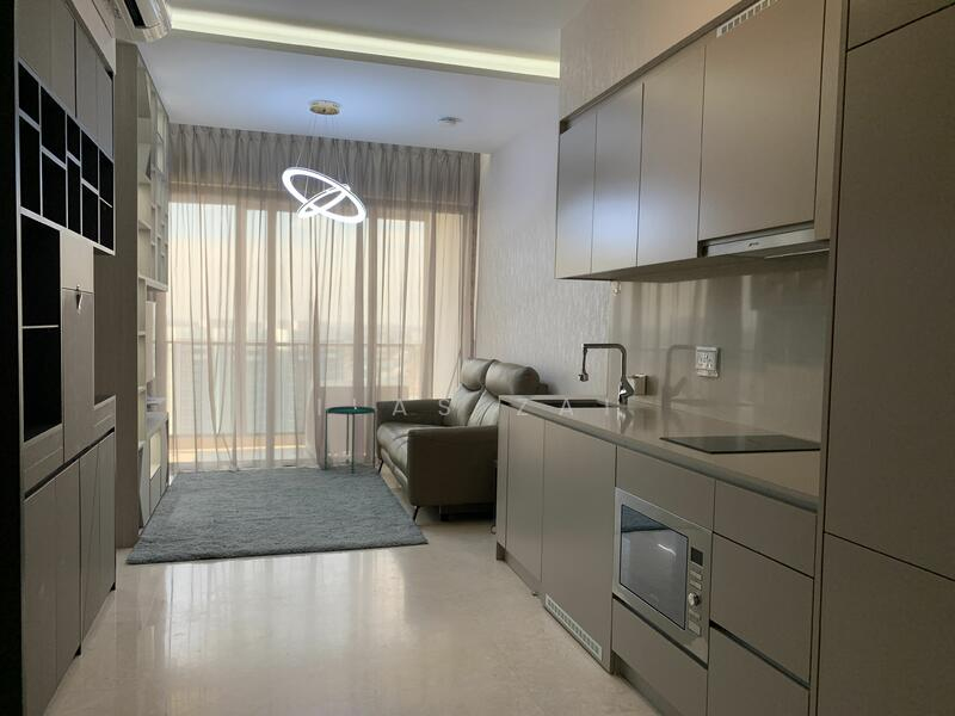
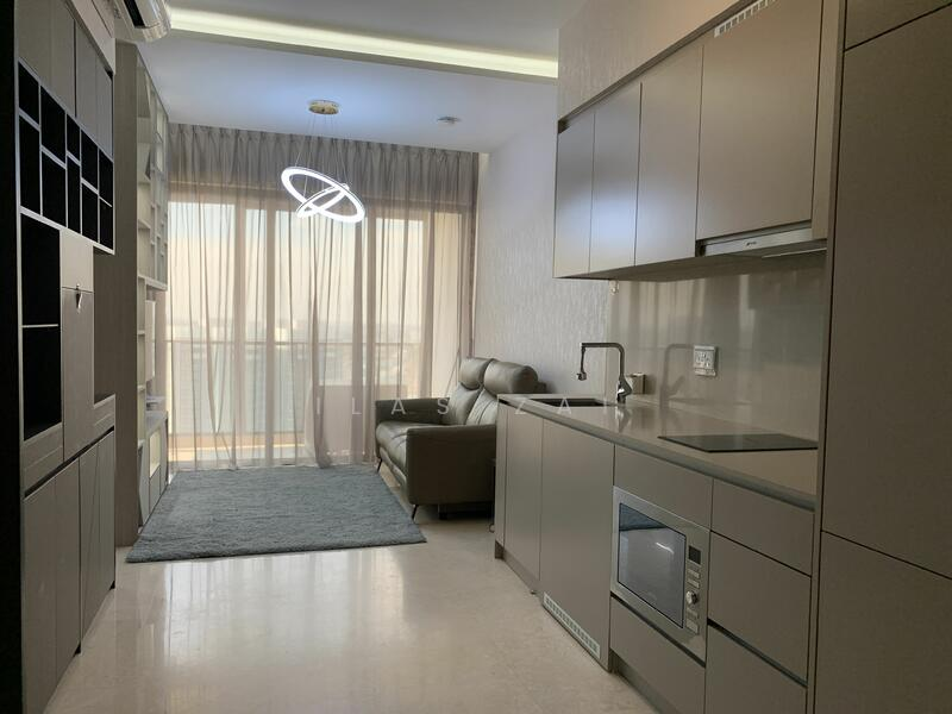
- side table (352, 438)
